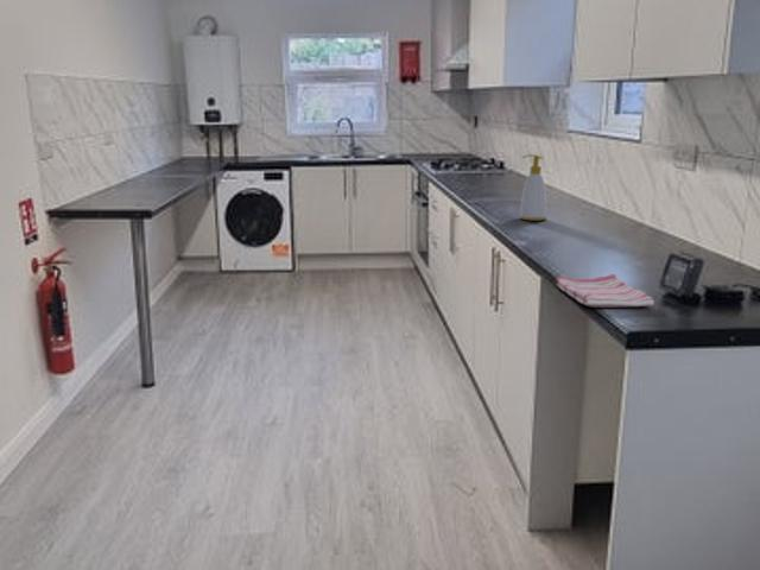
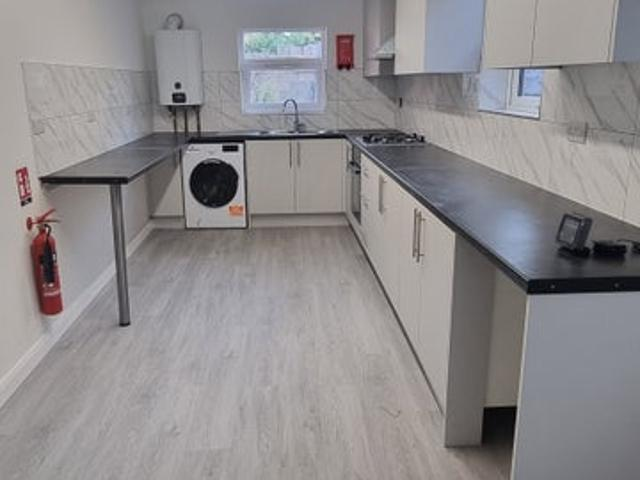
- soap bottle (533, 186)
- dish towel (601, 290)
